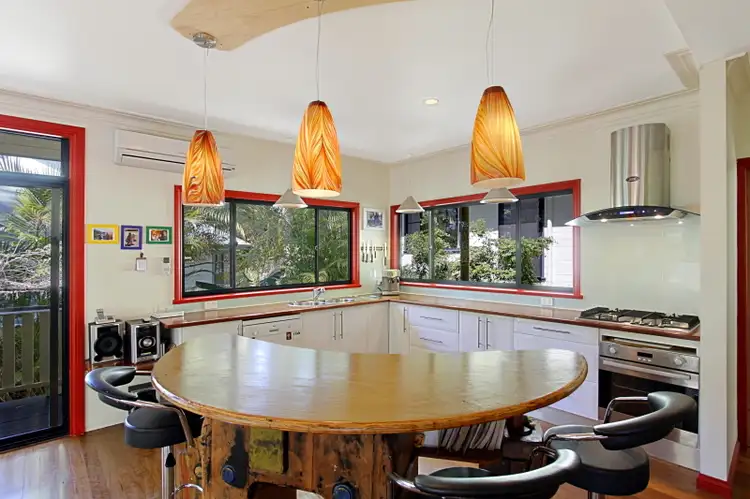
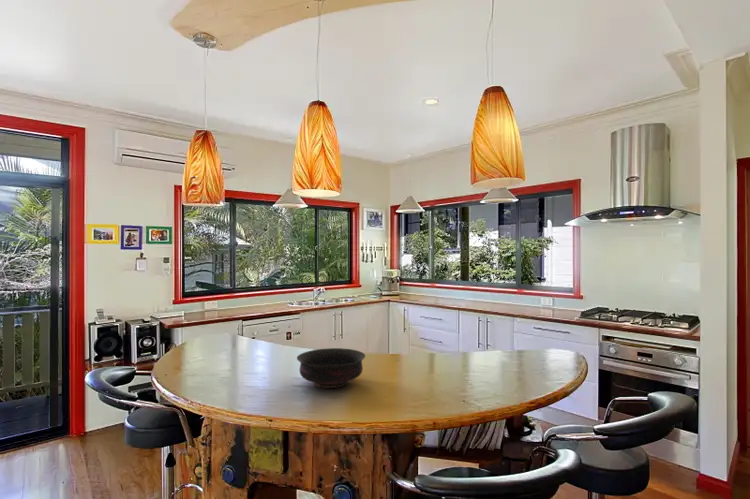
+ bowl (331, 369)
